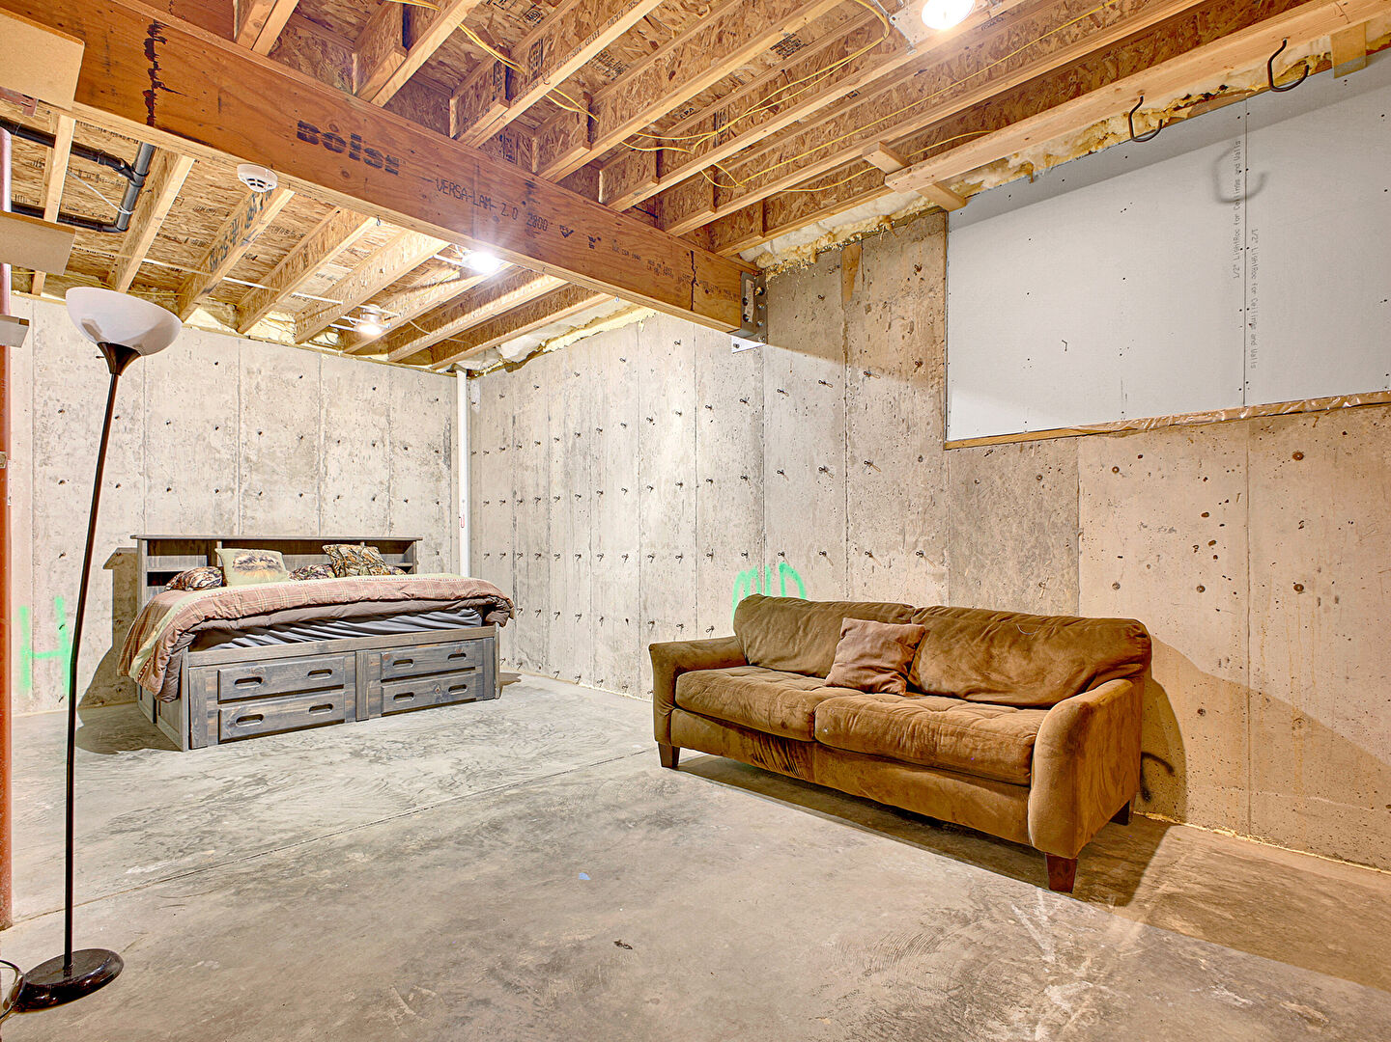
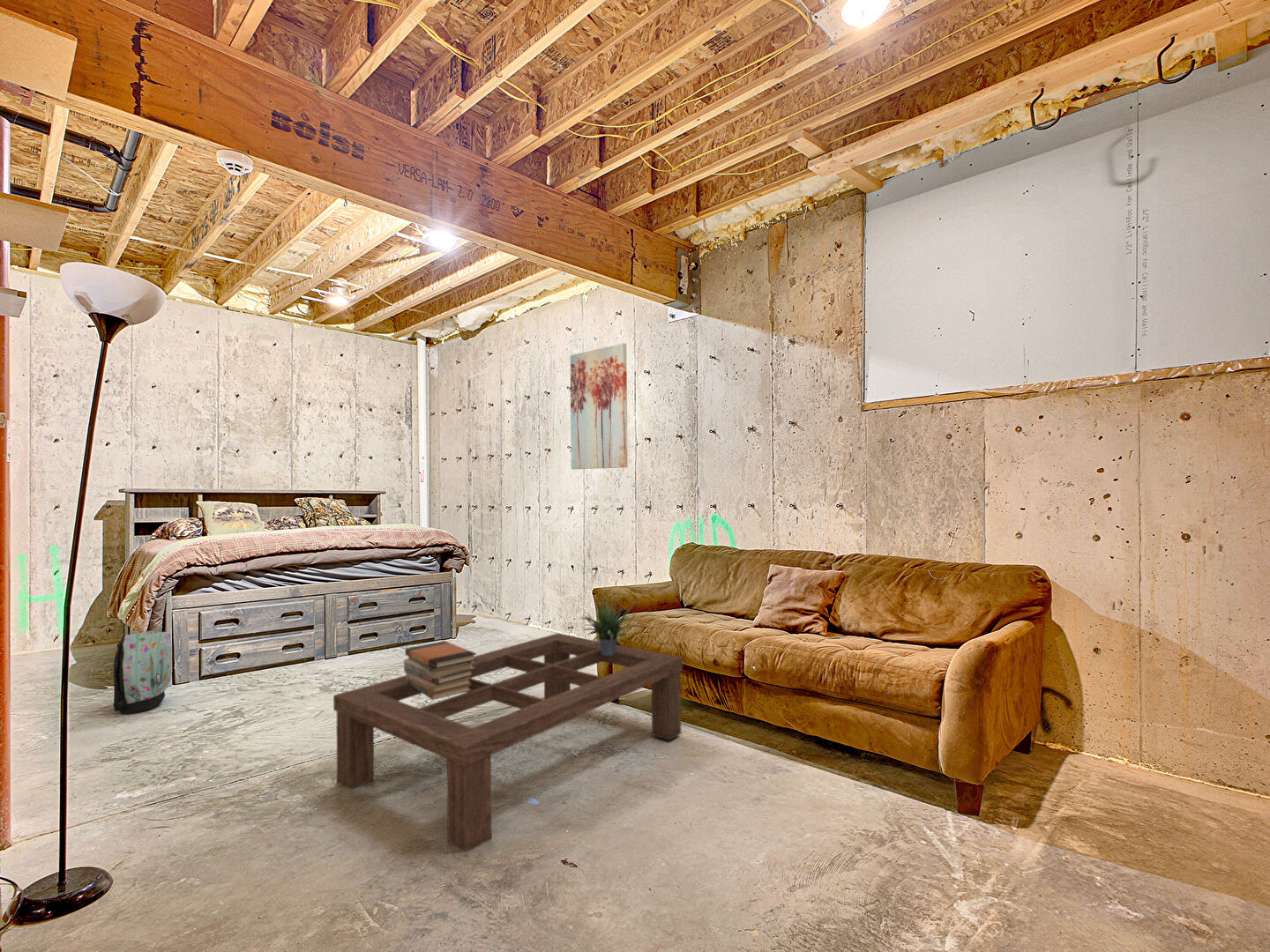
+ coffee table (524, 716)
+ backpack (143, 668)
+ potted plant (611, 619)
+ book stack (438, 668)
+ wall art (597, 409)
